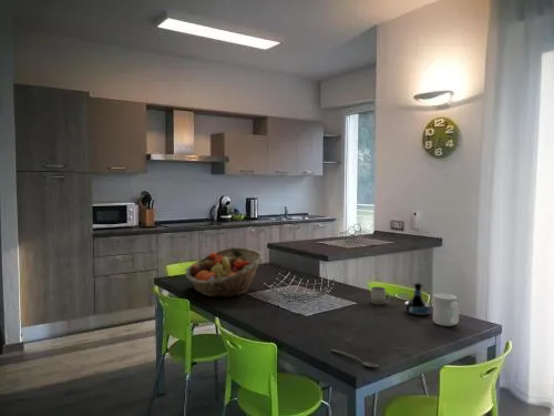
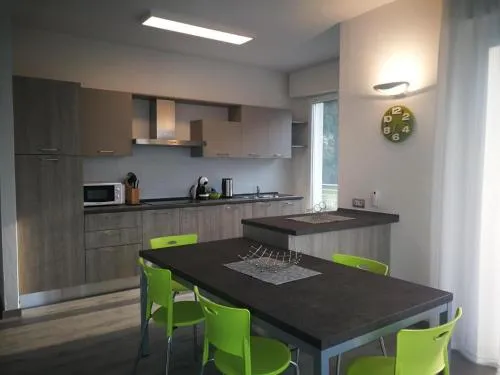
- fruit basket (224, 270)
- cup (380, 295)
- tequila bottle (417, 297)
- spoon (353, 357)
- mug (447, 310)
